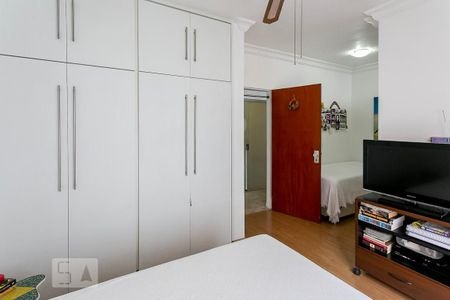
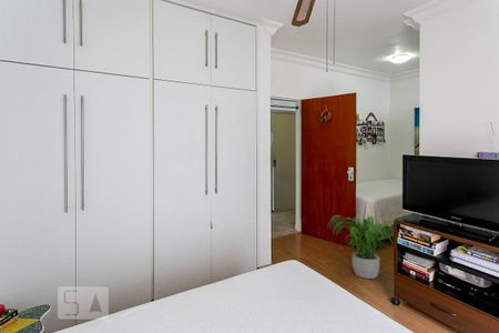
+ potted plant (367, 245)
